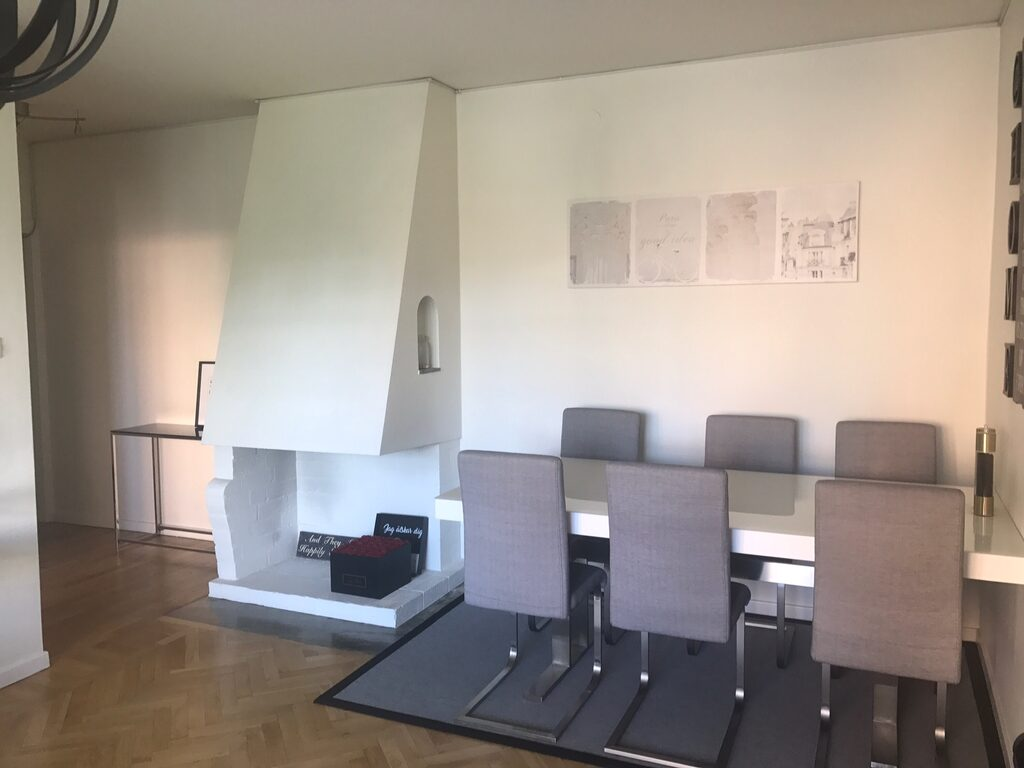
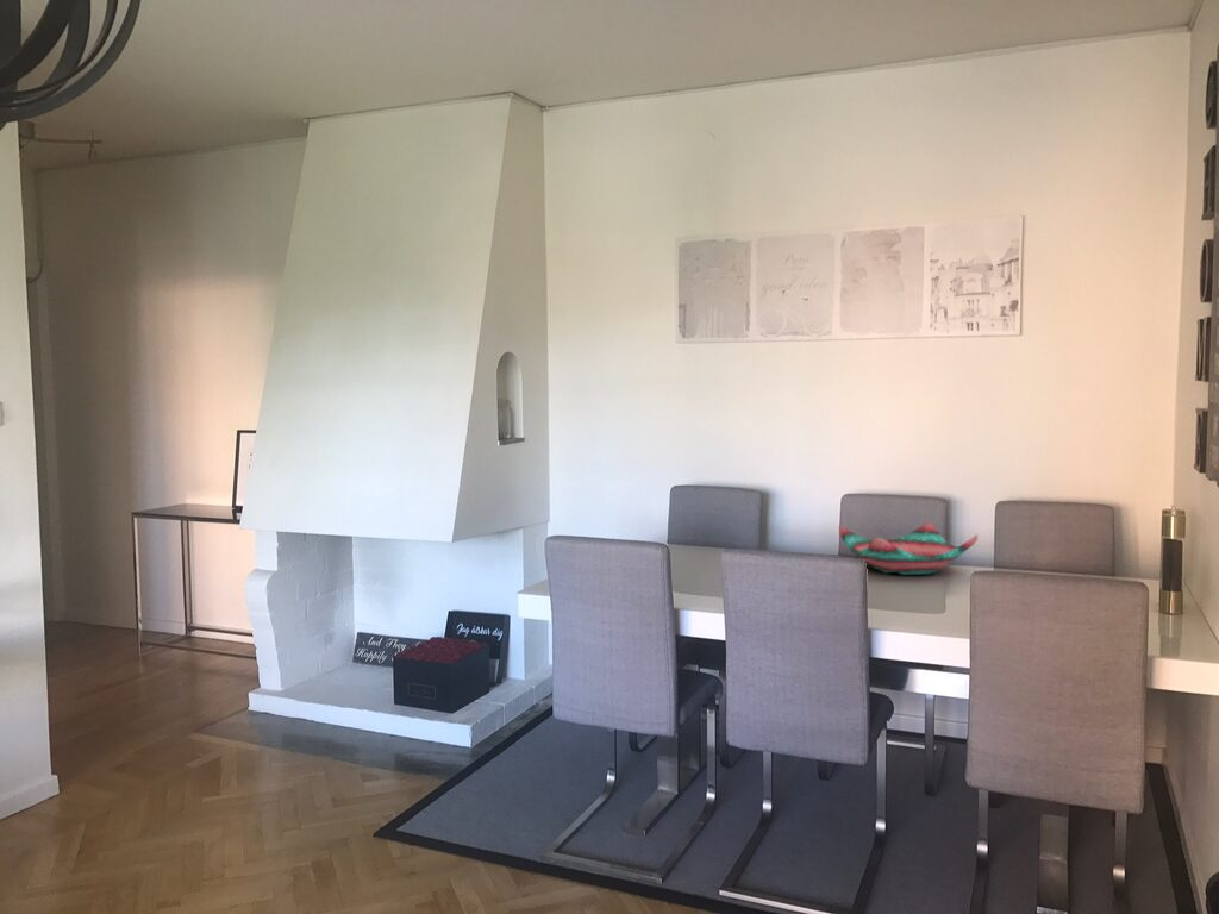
+ decorative bowl (905, 550)
